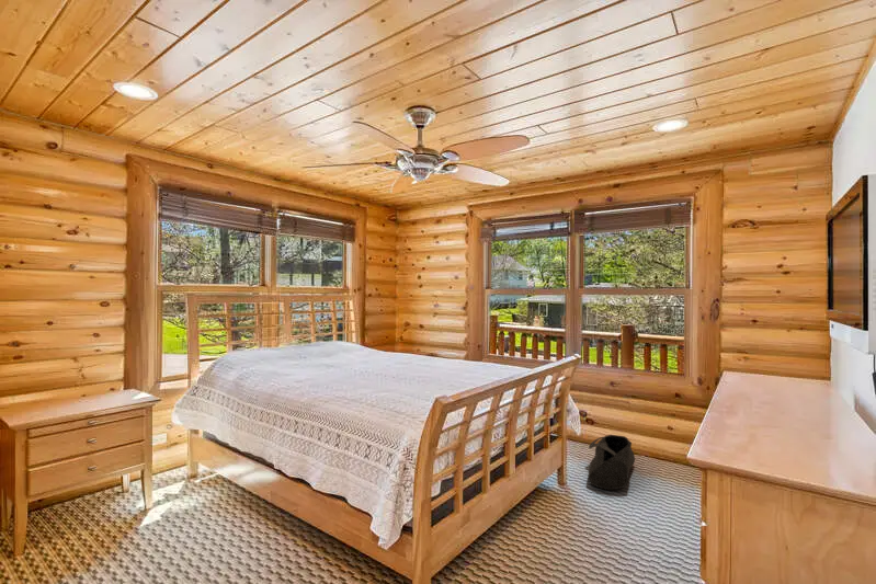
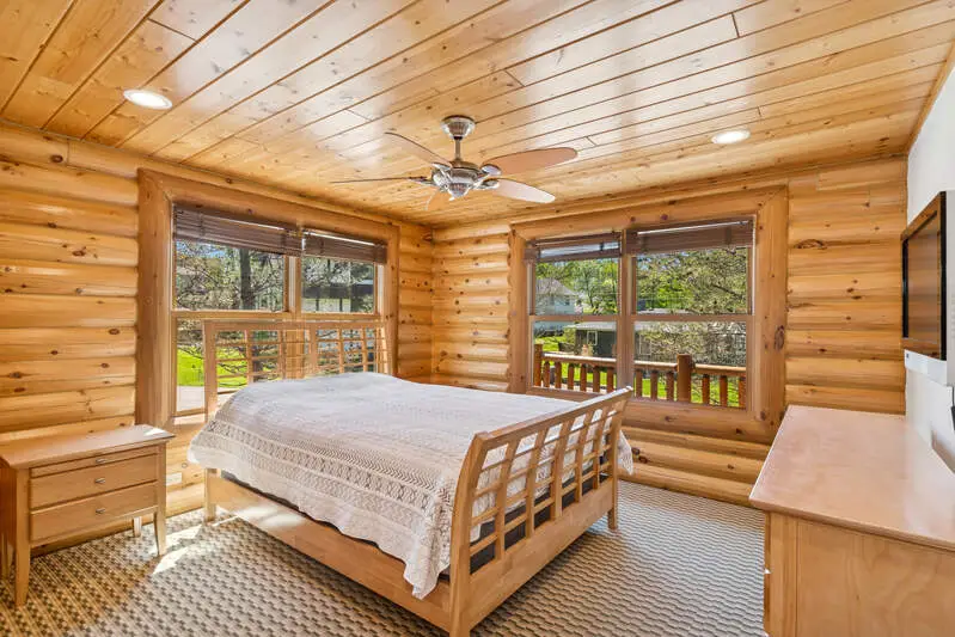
- bag (611, 458)
